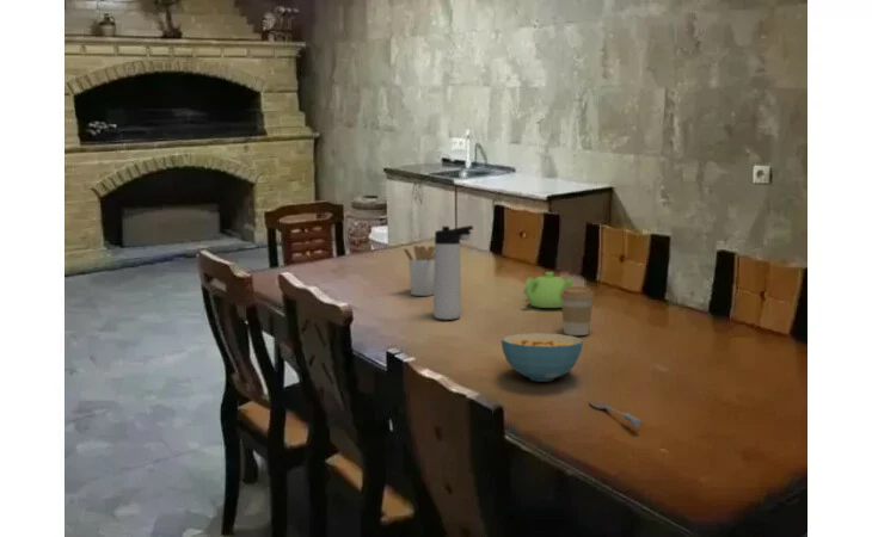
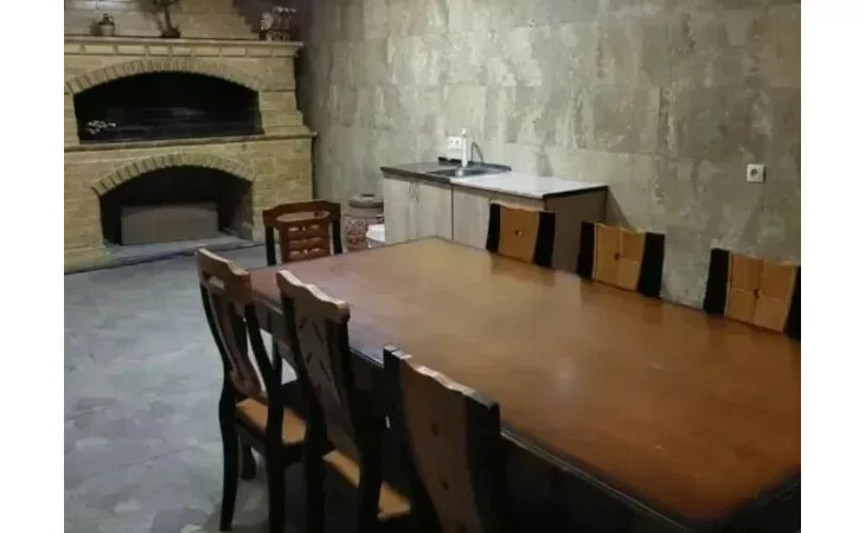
- cereal bowl (541, 359)
- utensil holder (423, 268)
- thermos bottle (453, 271)
- coffee cup (576, 310)
- soupspoon (613, 409)
- teapot (548, 289)
